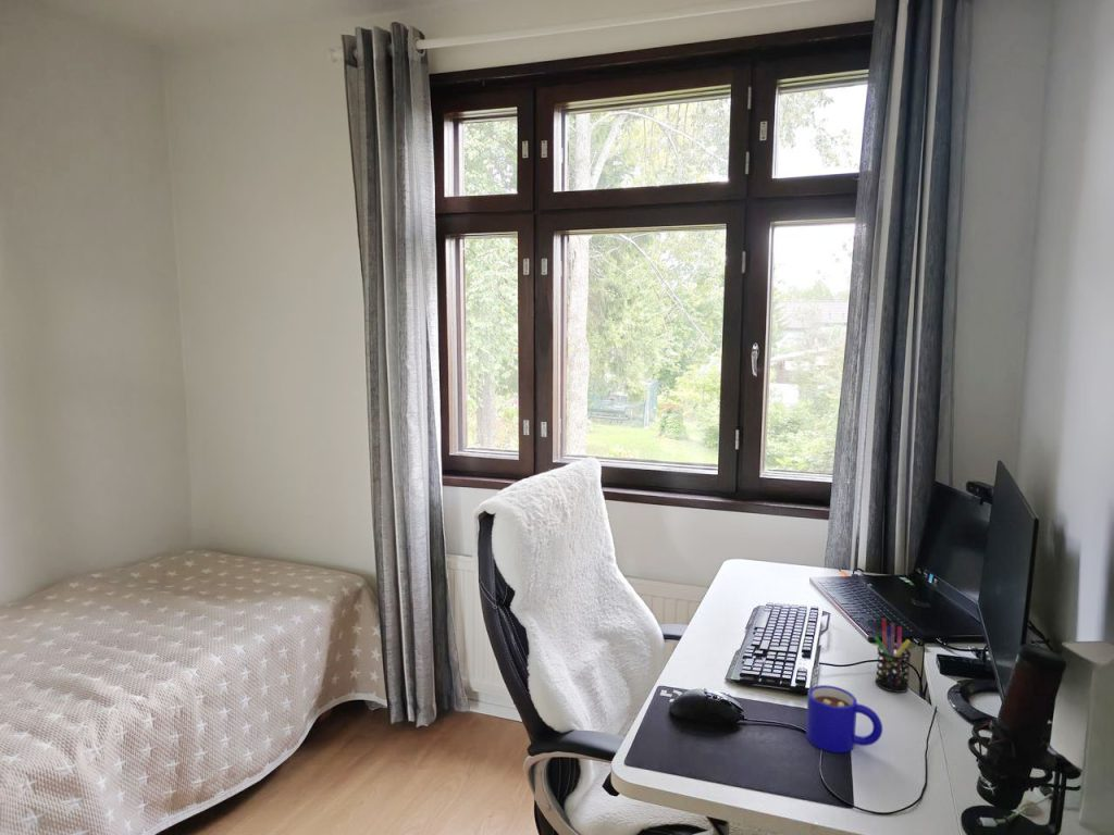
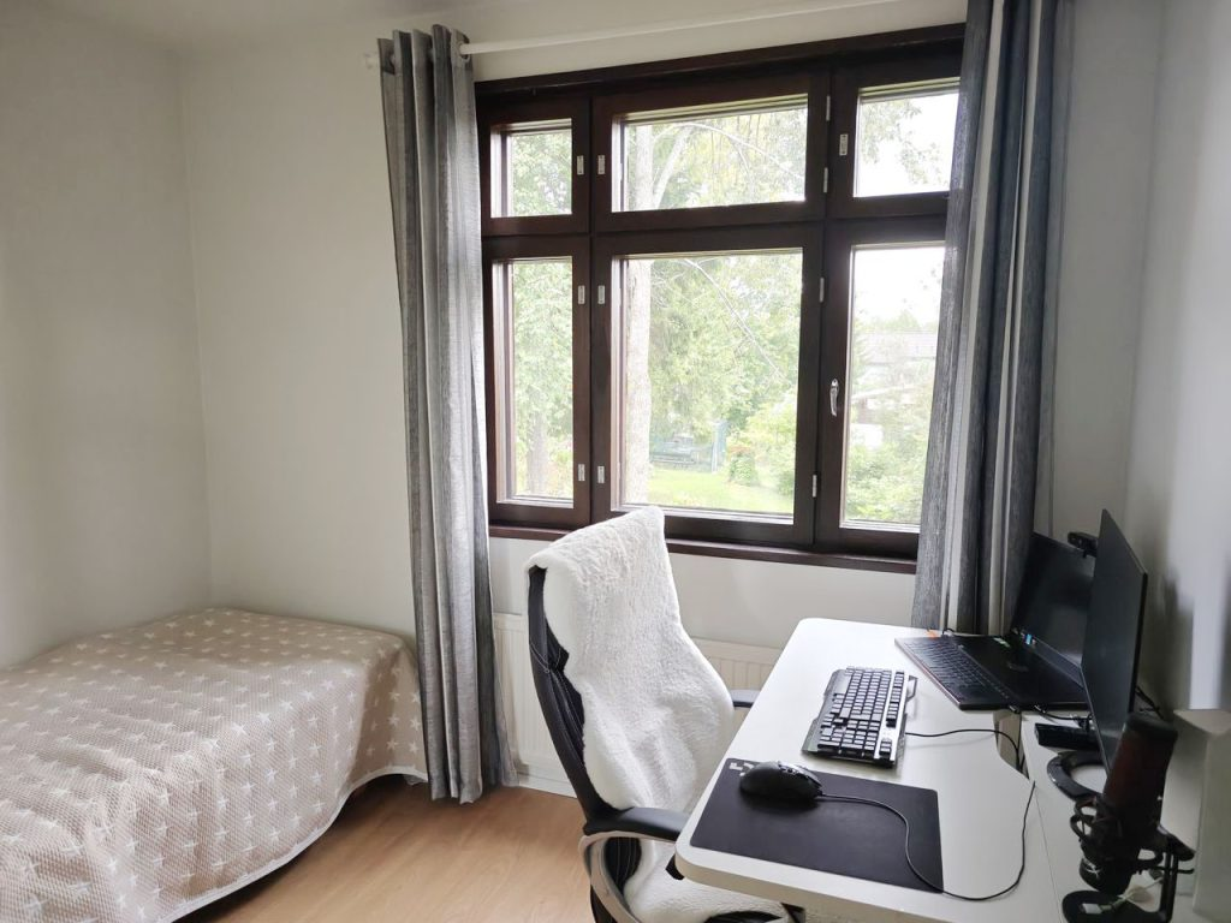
- pen holder (889, 655)
- mug (843, 720)
